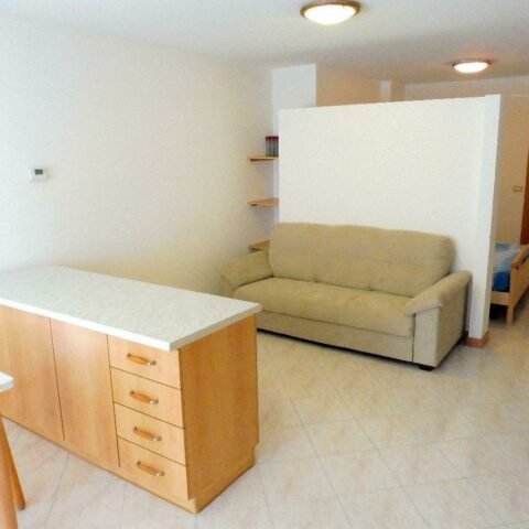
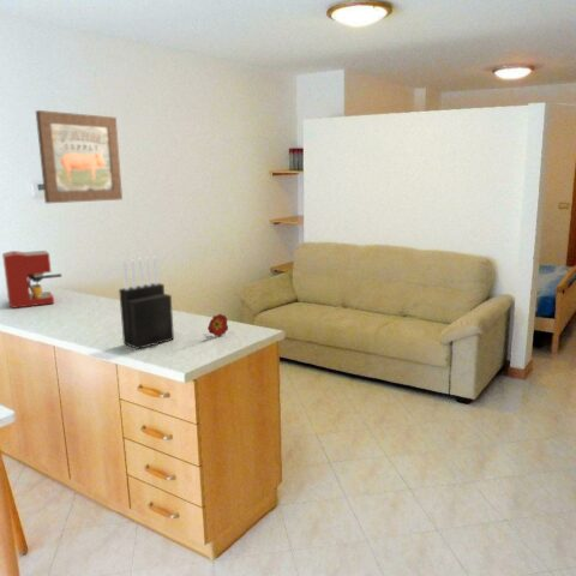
+ knife block (146, 301)
+ wall art (82, 158)
+ coffee maker (28, 277)
+ flower (215, 323)
